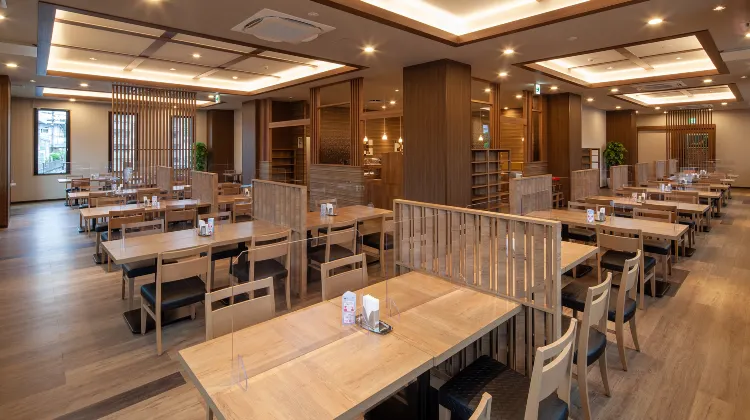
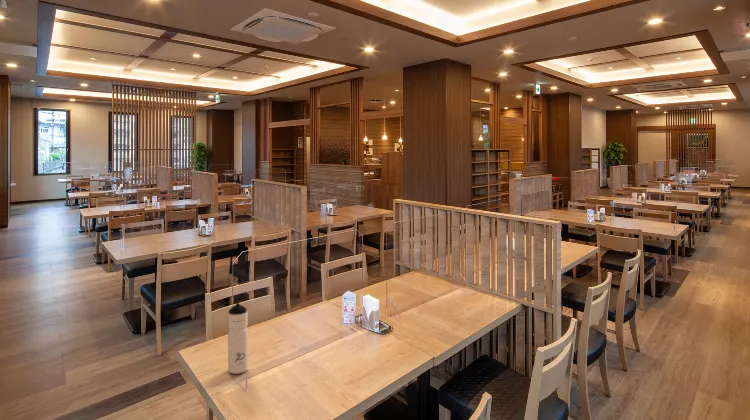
+ water bottle (238, 336)
